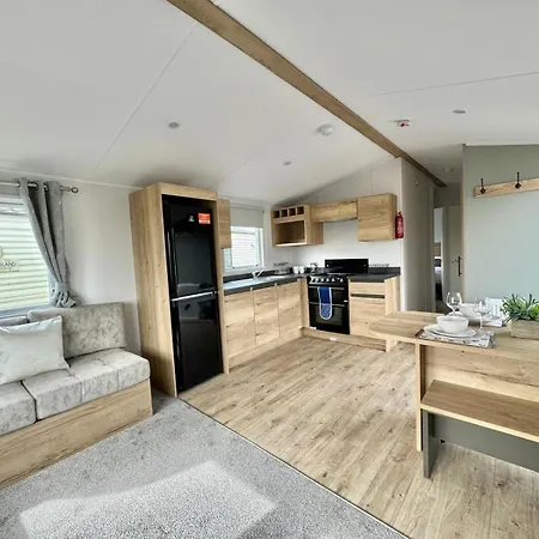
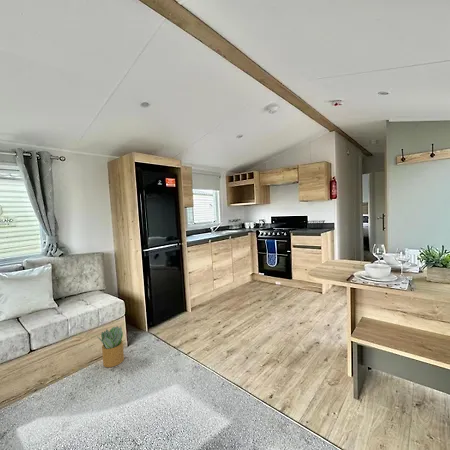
+ potted plant (111, 346)
